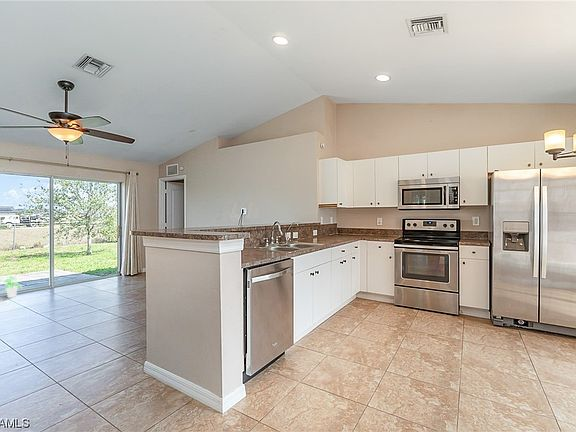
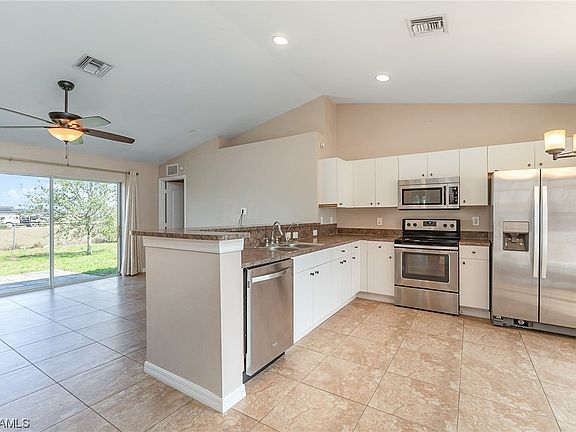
- potted plant (12, 286)
